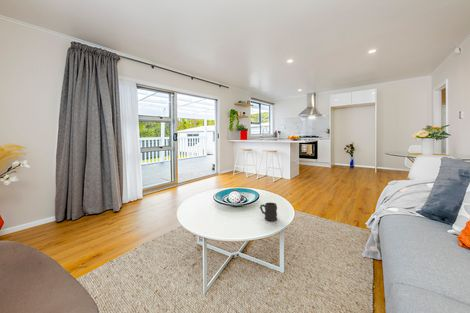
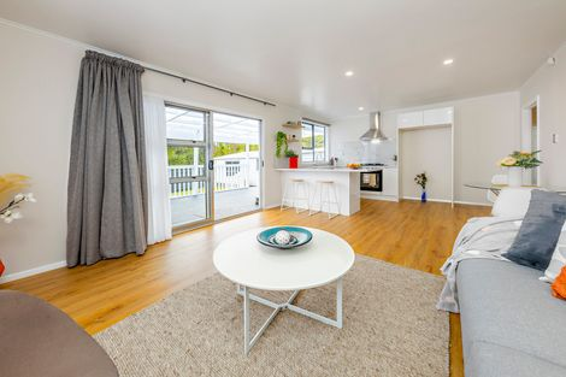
- mug (269, 210)
